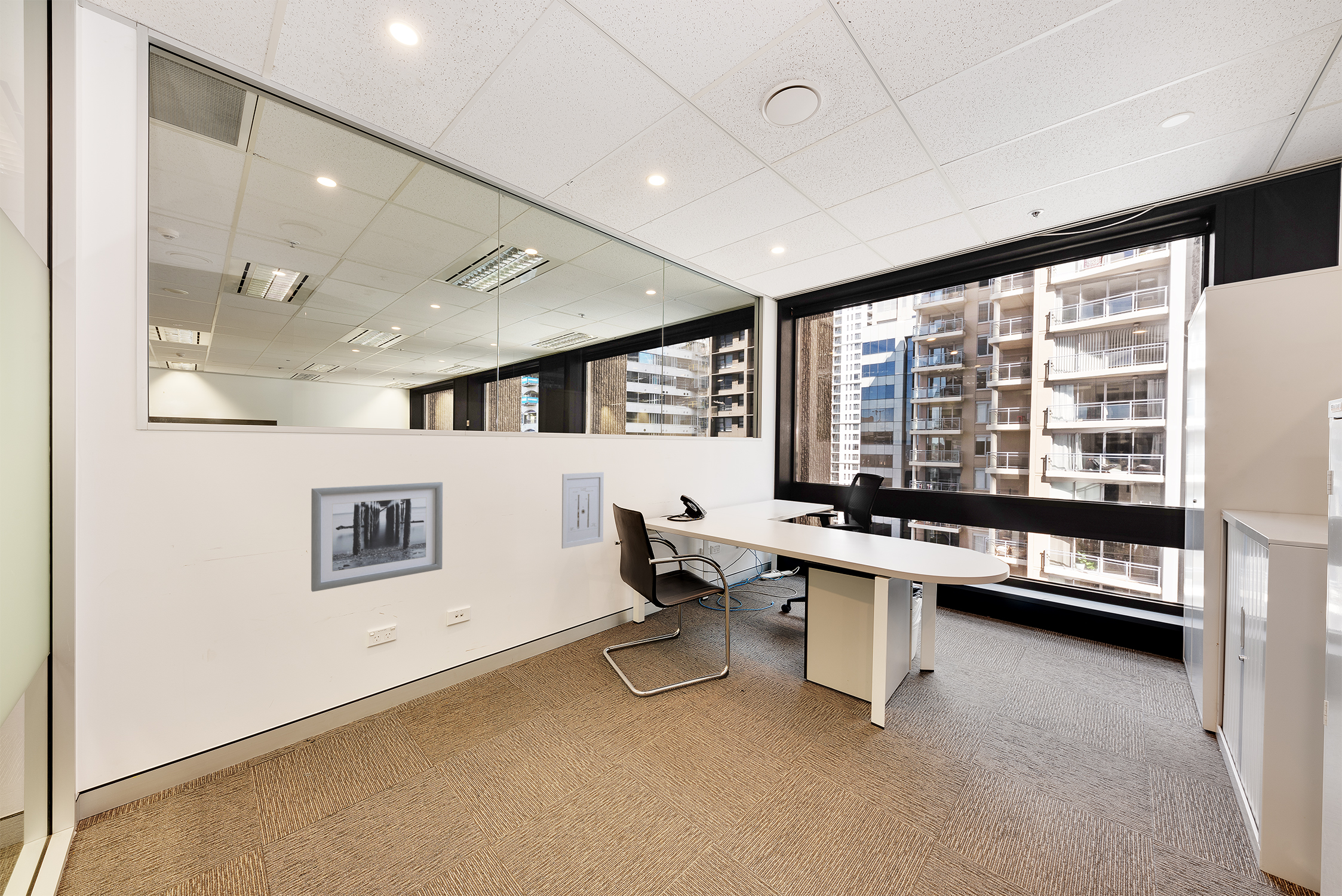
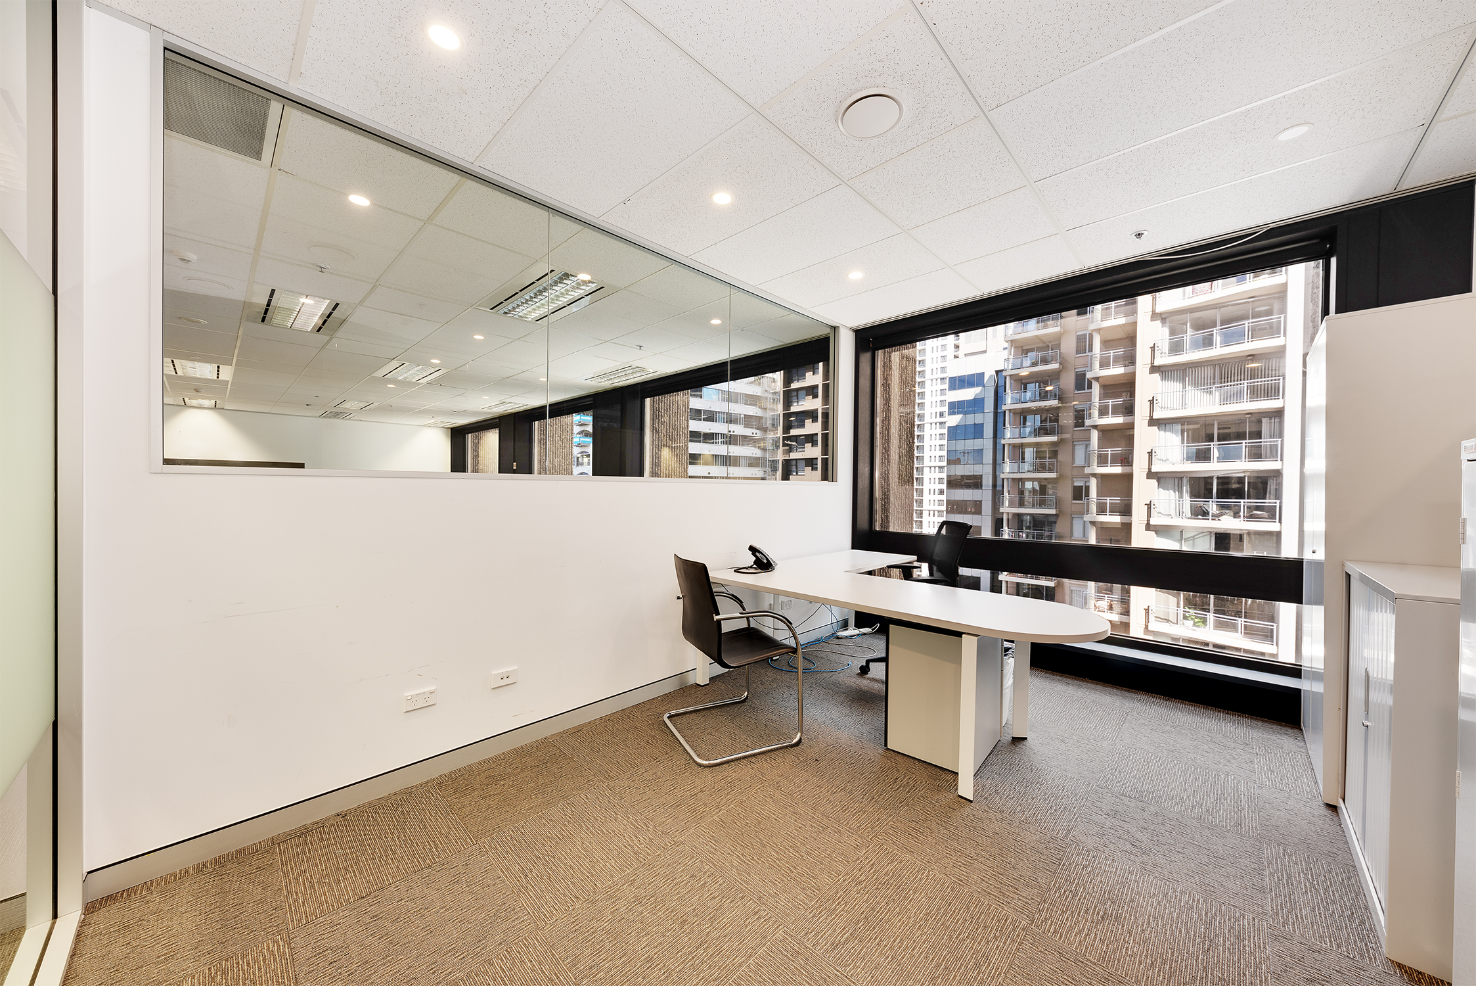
- wall art (583, 509)
- wall art (382, 532)
